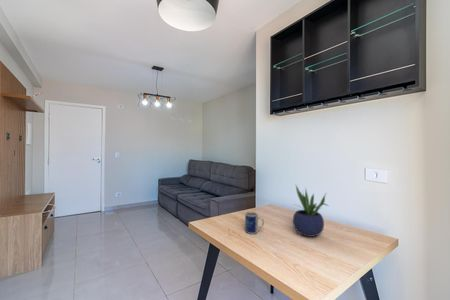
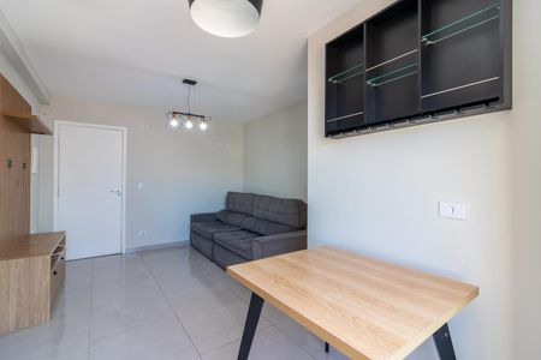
- potted plant (309, 209)
- mug (254, 223)
